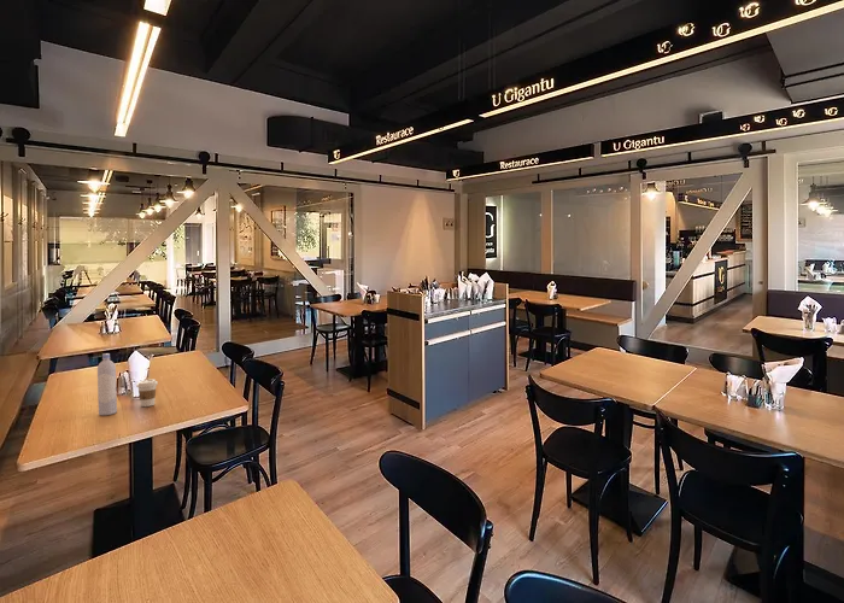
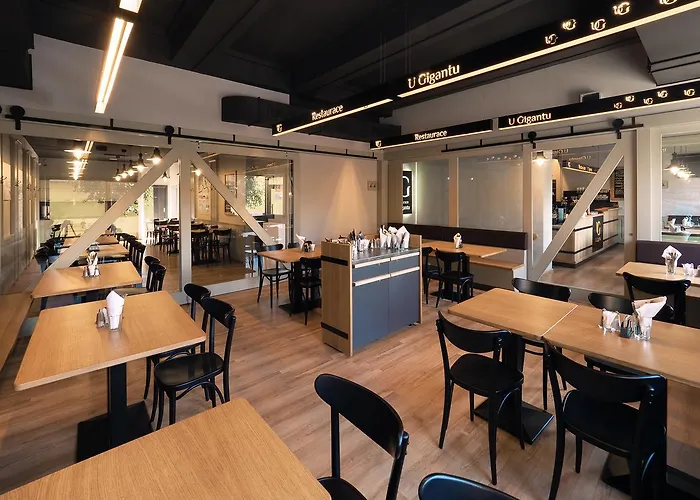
- bottle (106, 384)
- coffee cup (147, 392)
